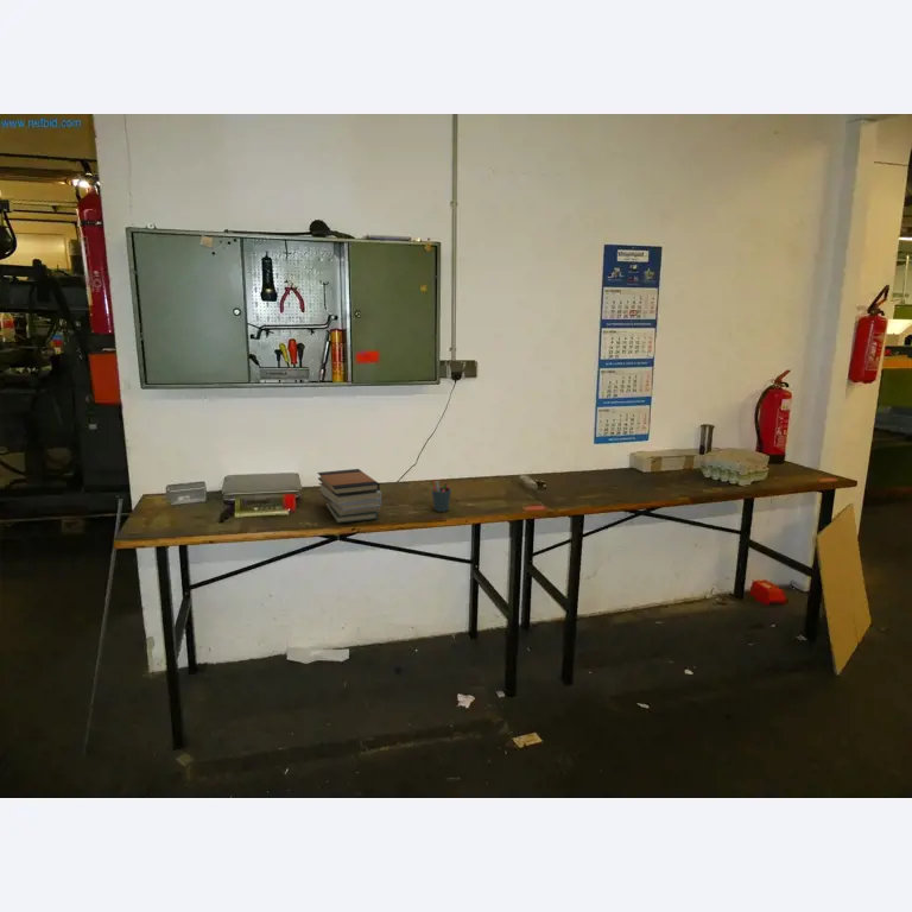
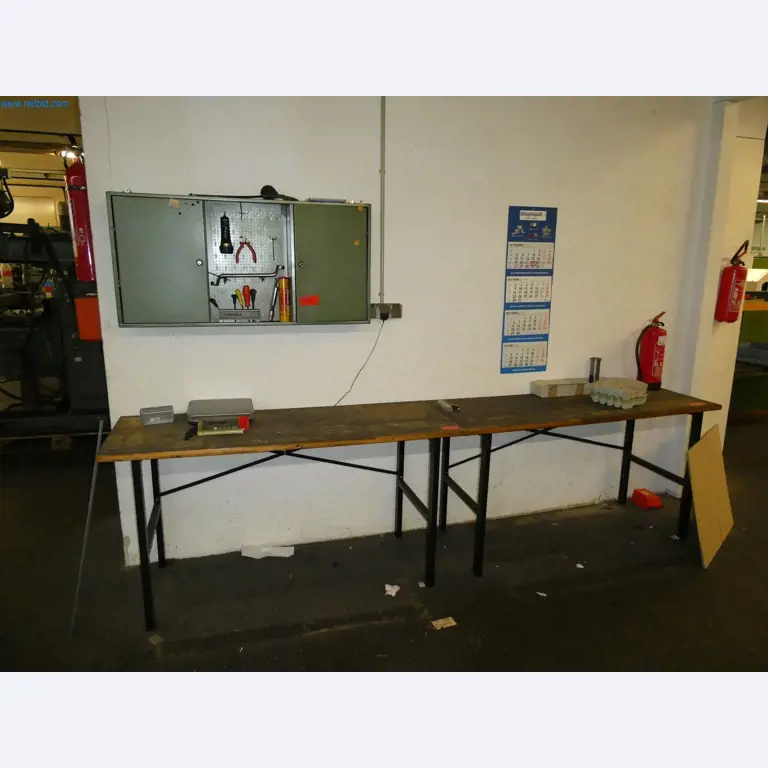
- book stack (349, 494)
- pen holder (441, 494)
